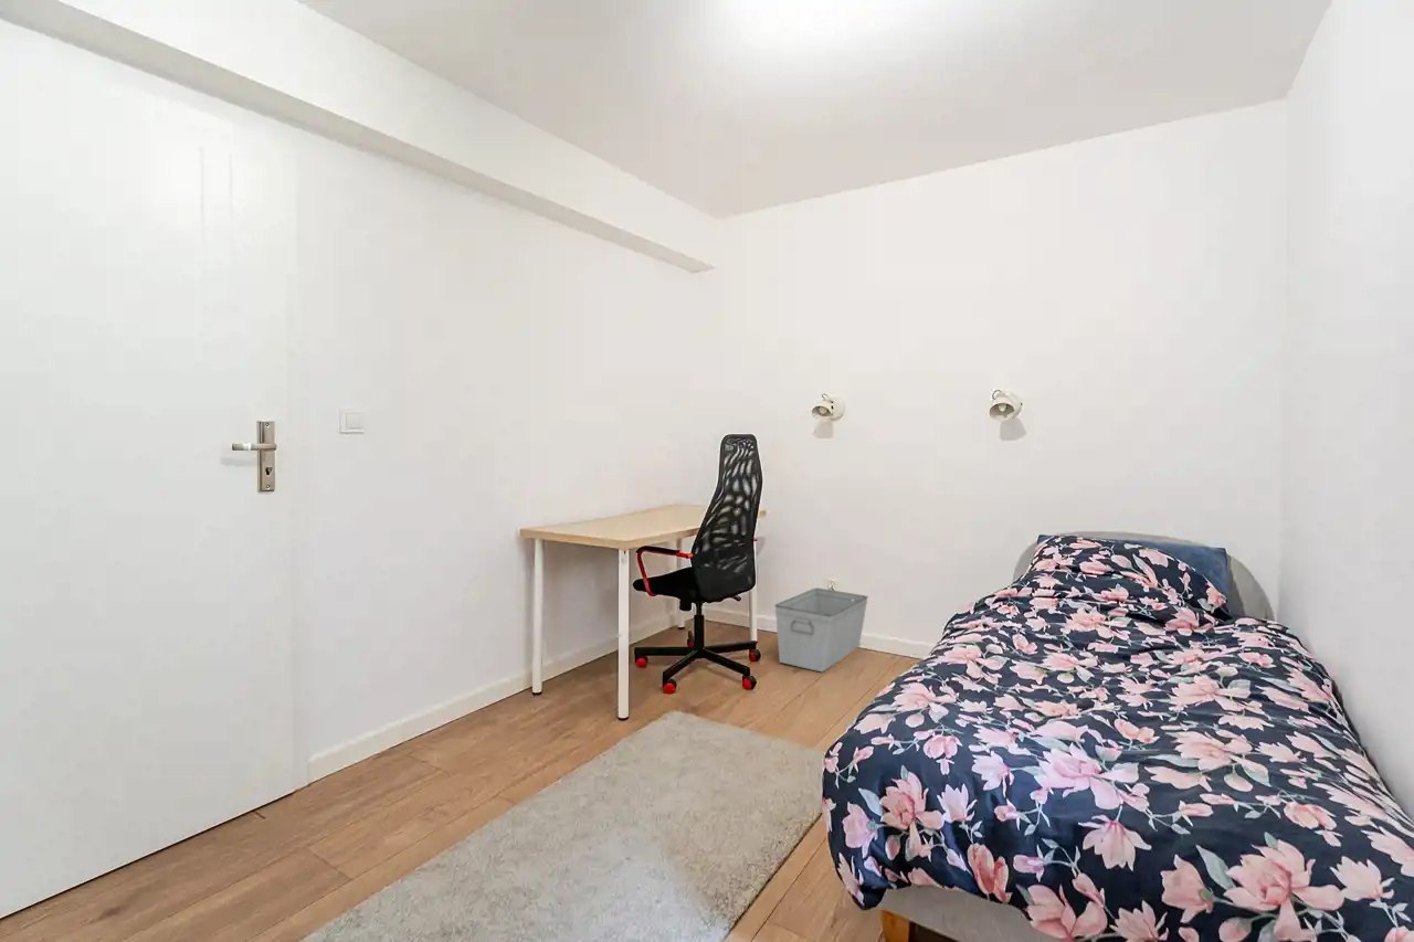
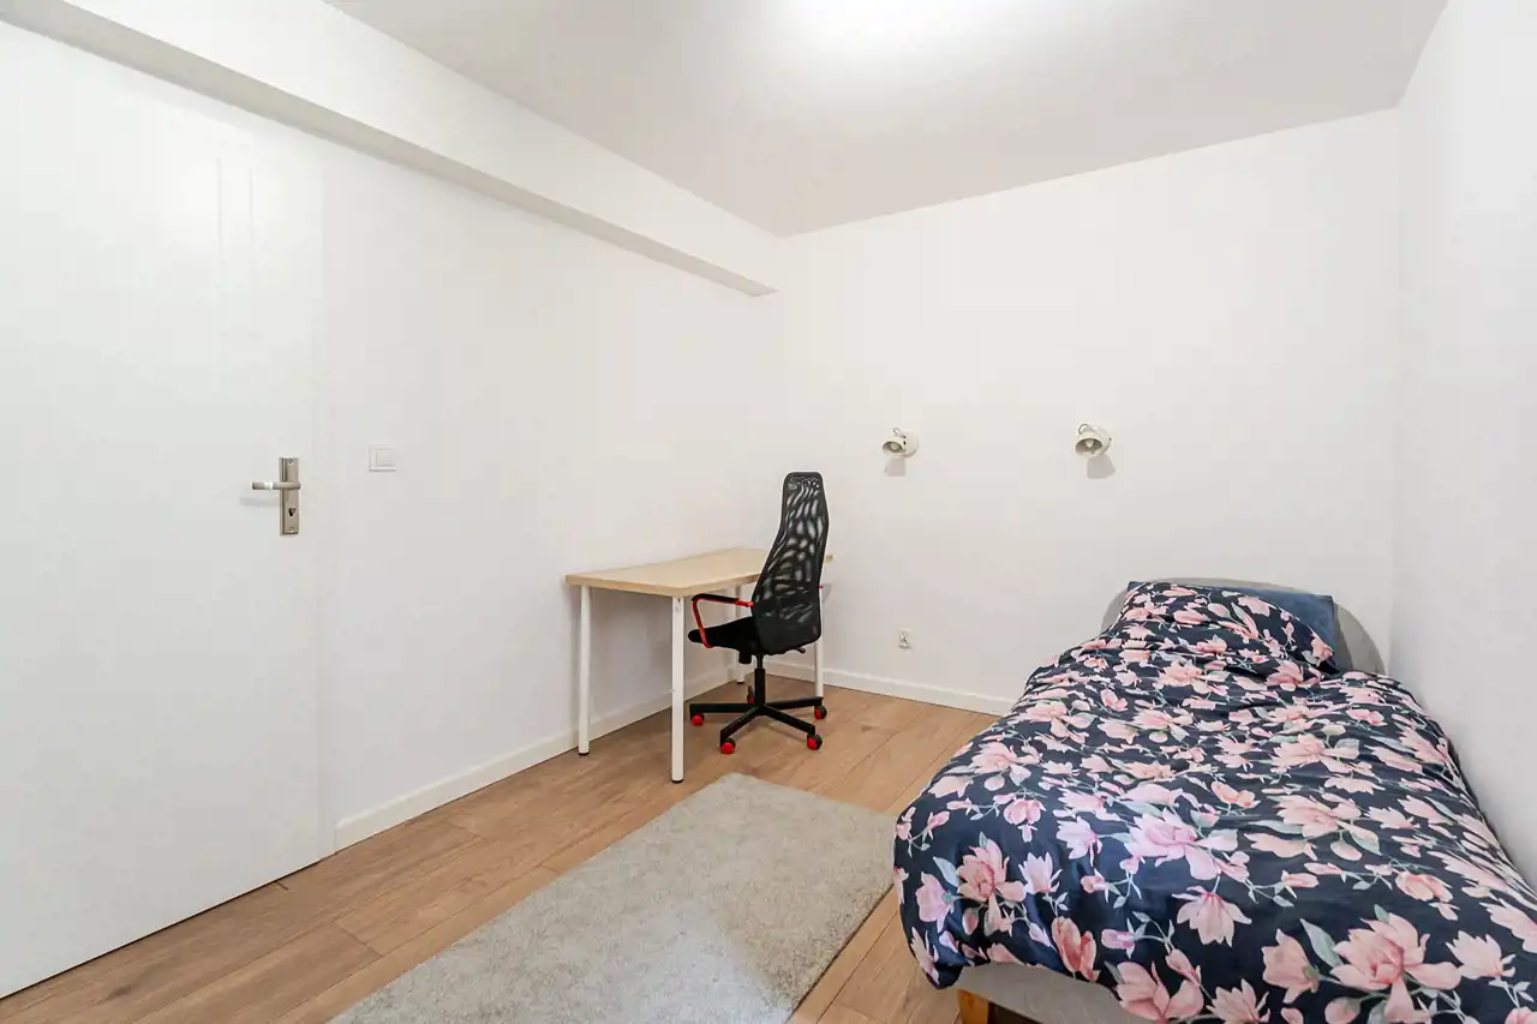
- storage bin (822, 626)
